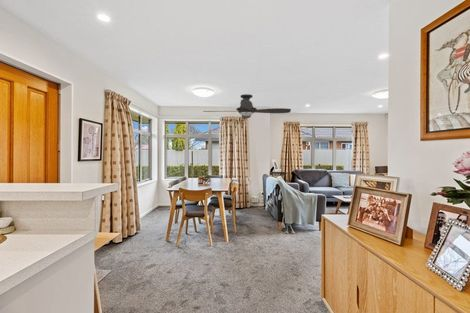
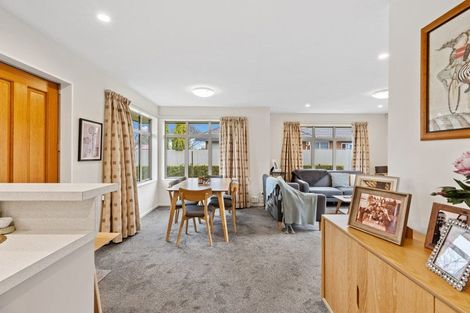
- electric fan (246, 105)
